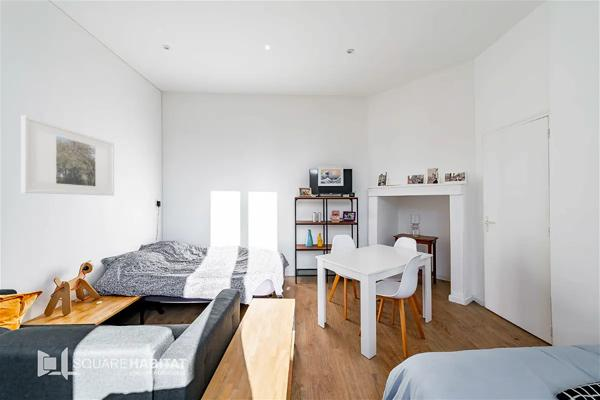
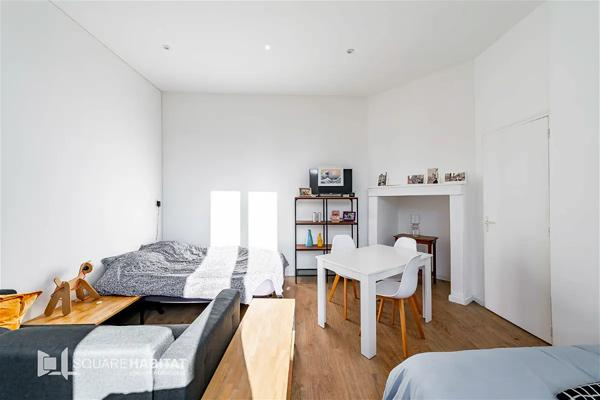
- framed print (76, 163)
